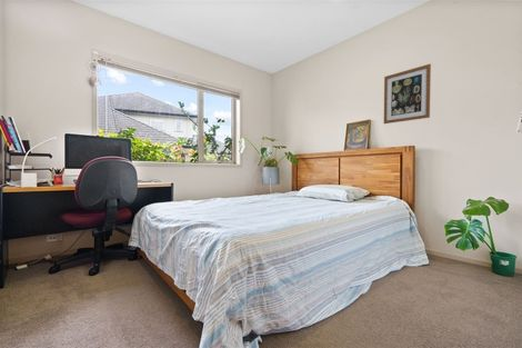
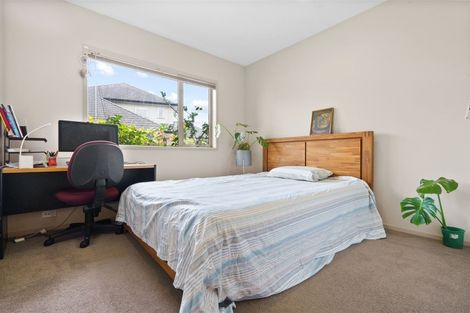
- wall art (405, 96)
